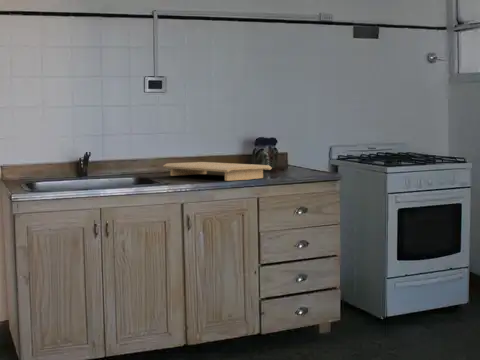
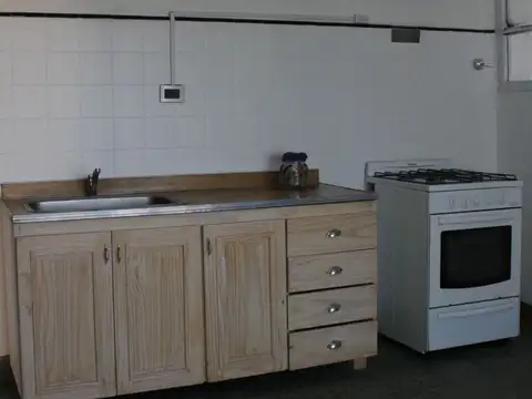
- cutting board (215, 170)
